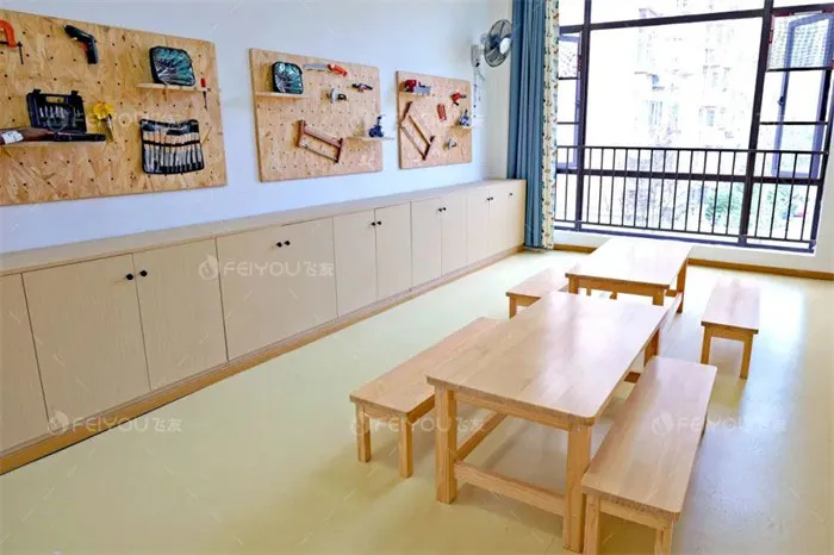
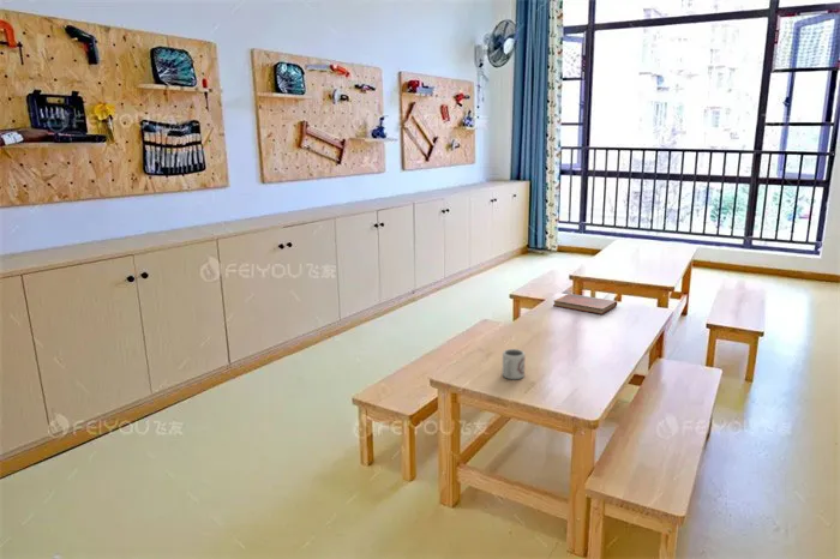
+ diary (584, 302)
+ cup (511, 365)
